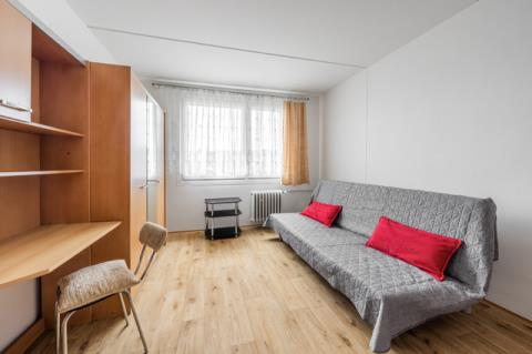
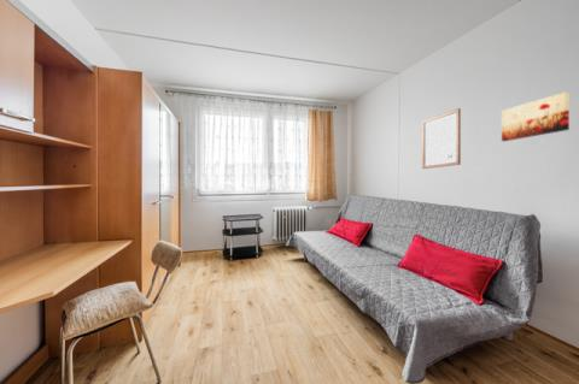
+ wall art (532, 119)
+ wall art (439, 141)
